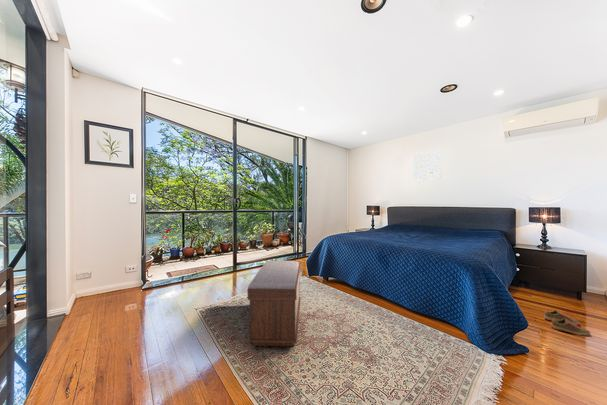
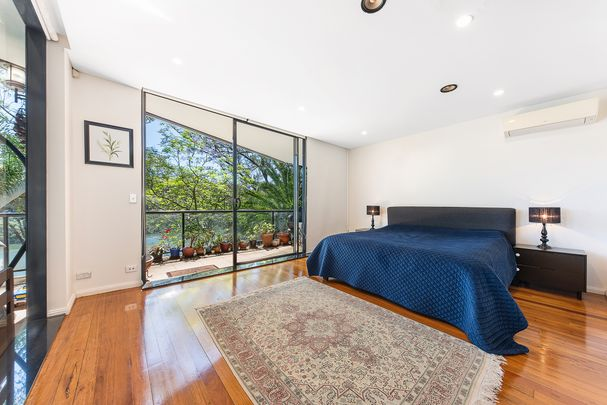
- wall art (427, 166)
- bench (278, 296)
- shoe (565, 320)
